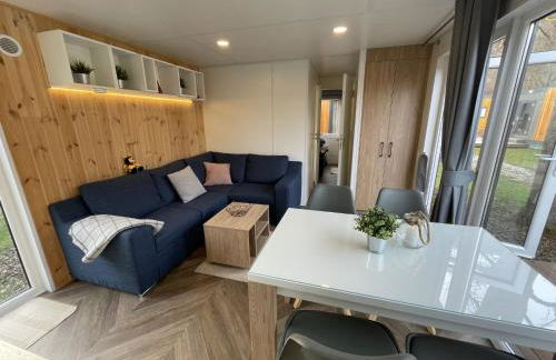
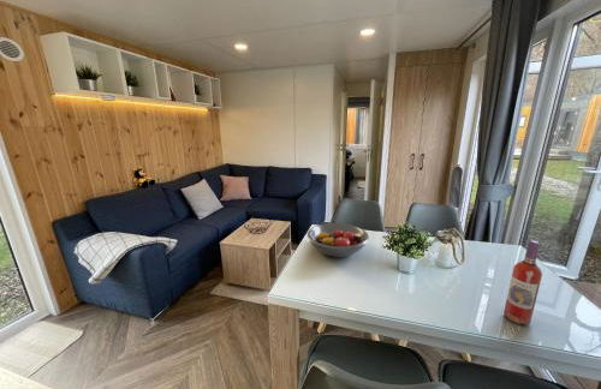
+ wine bottle (524, 281)
+ fruit bowl (337, 239)
